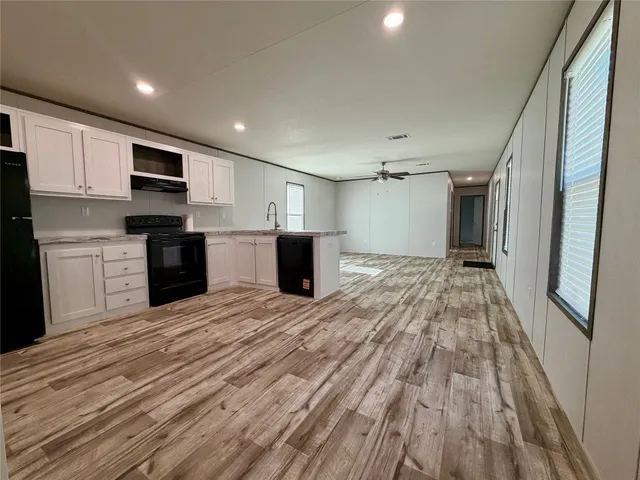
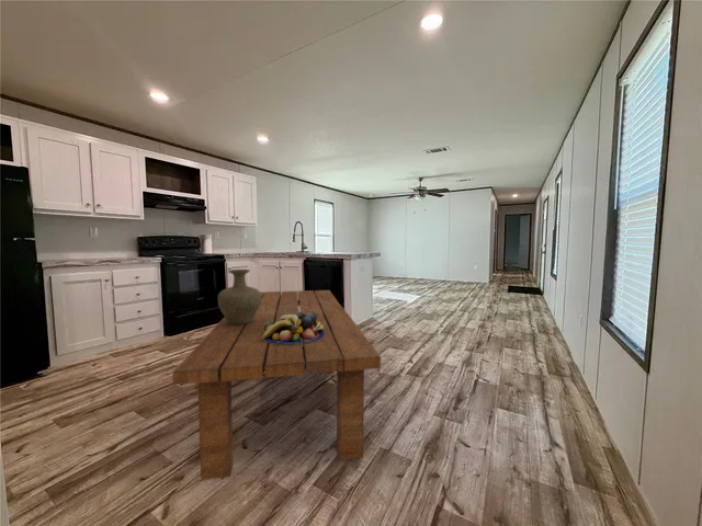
+ vase (239, 295)
+ dining table (288, 350)
+ fruit bowl (294, 323)
